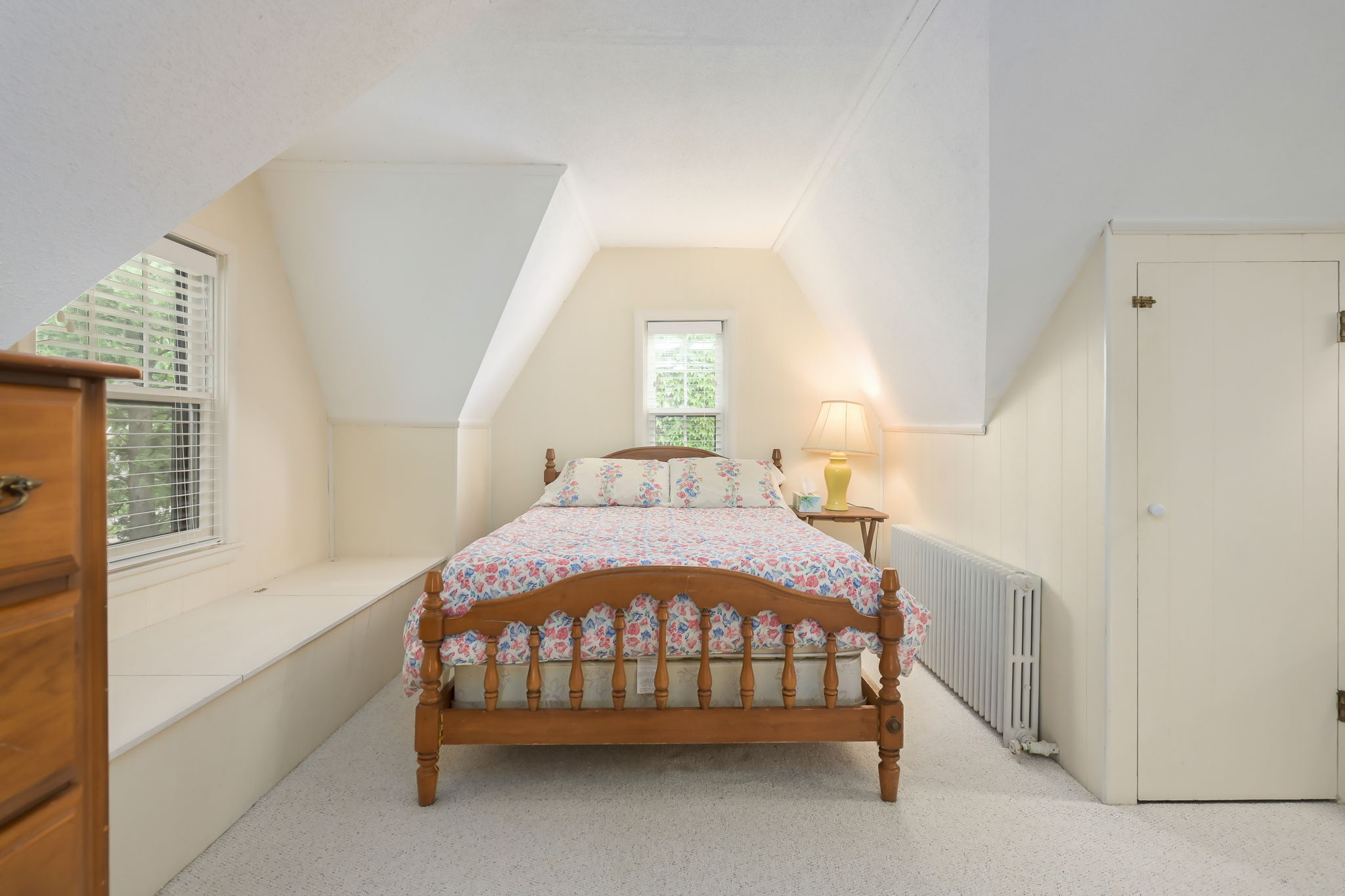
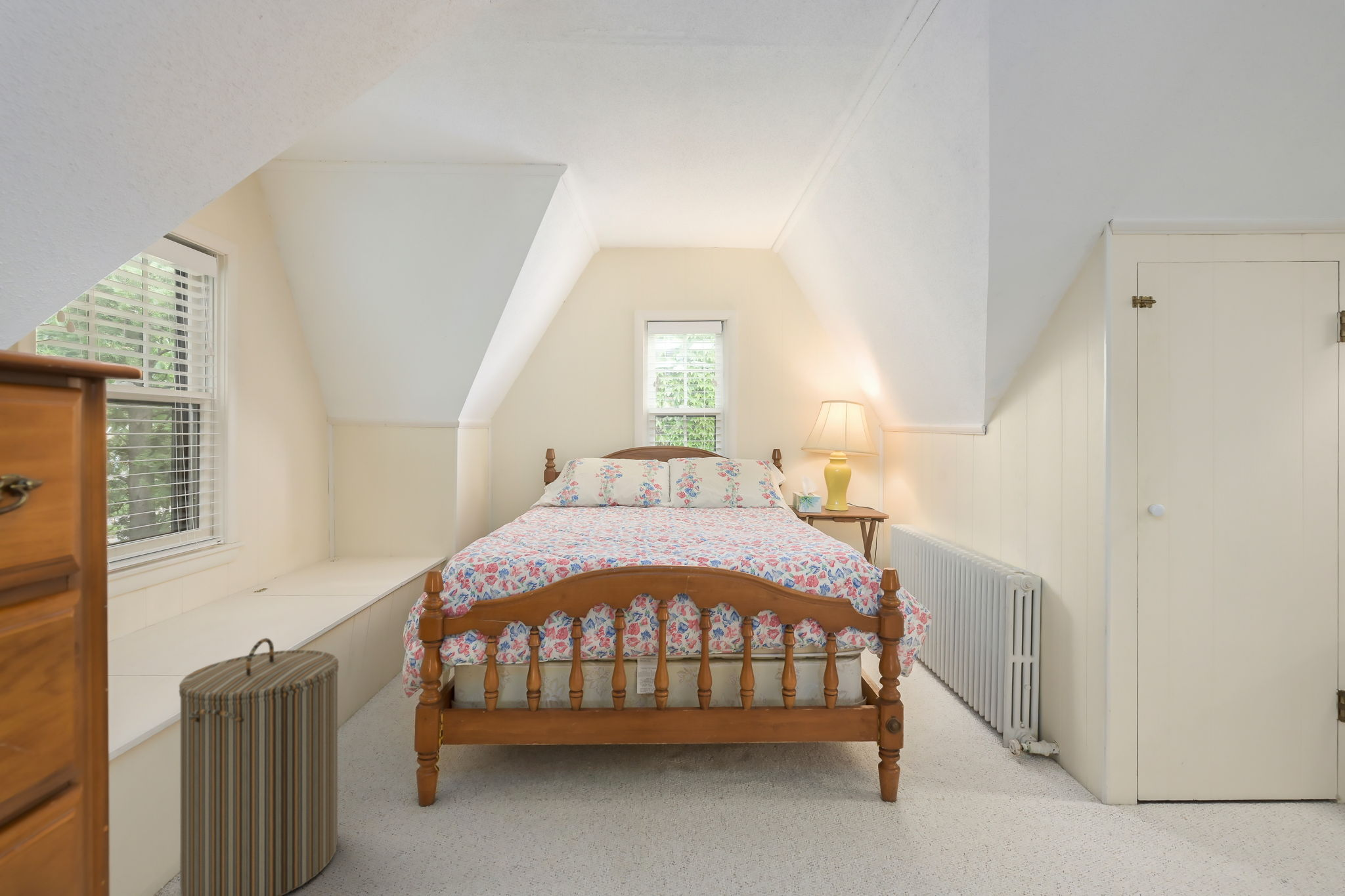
+ laundry hamper (263, 752)
